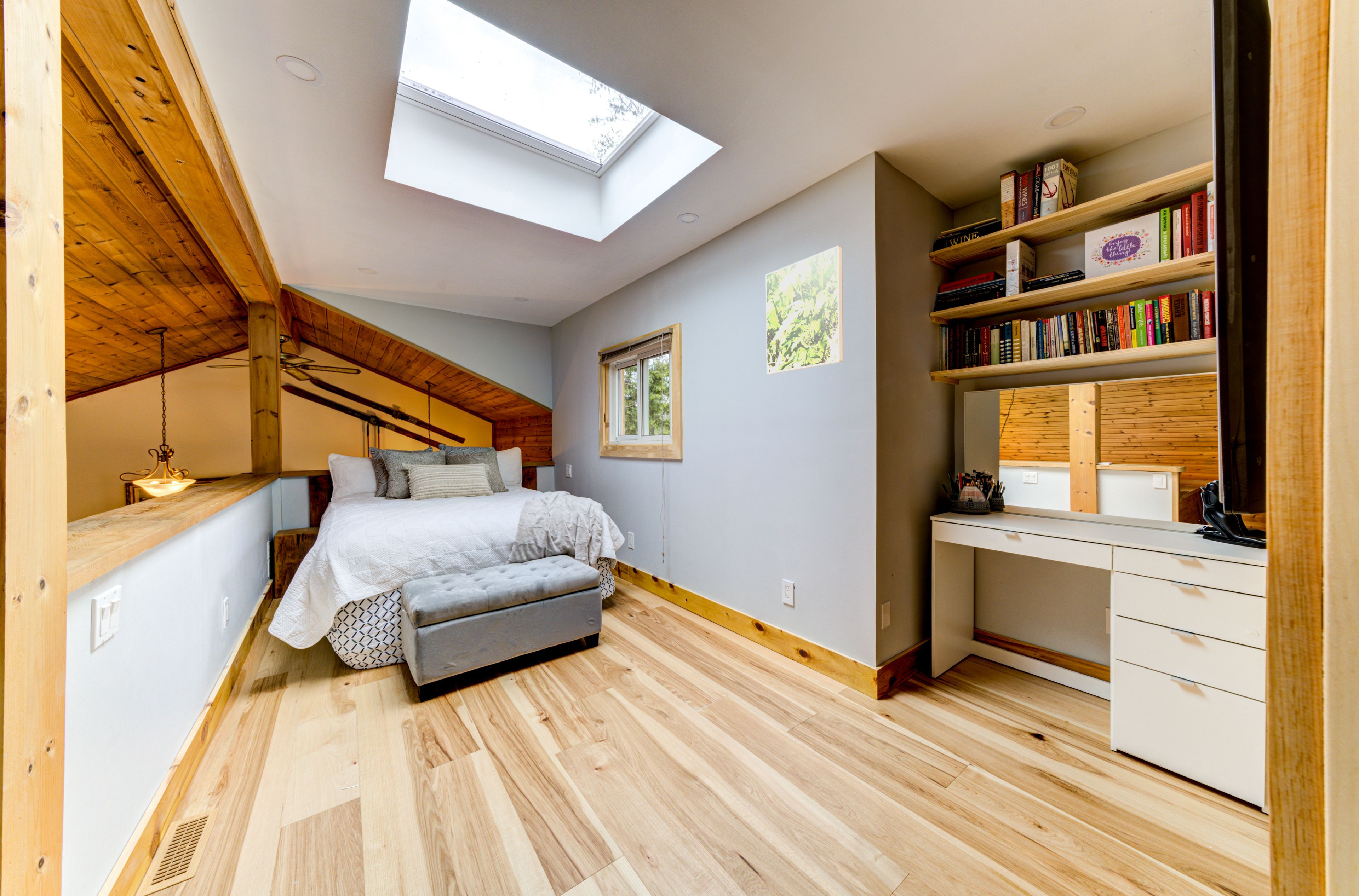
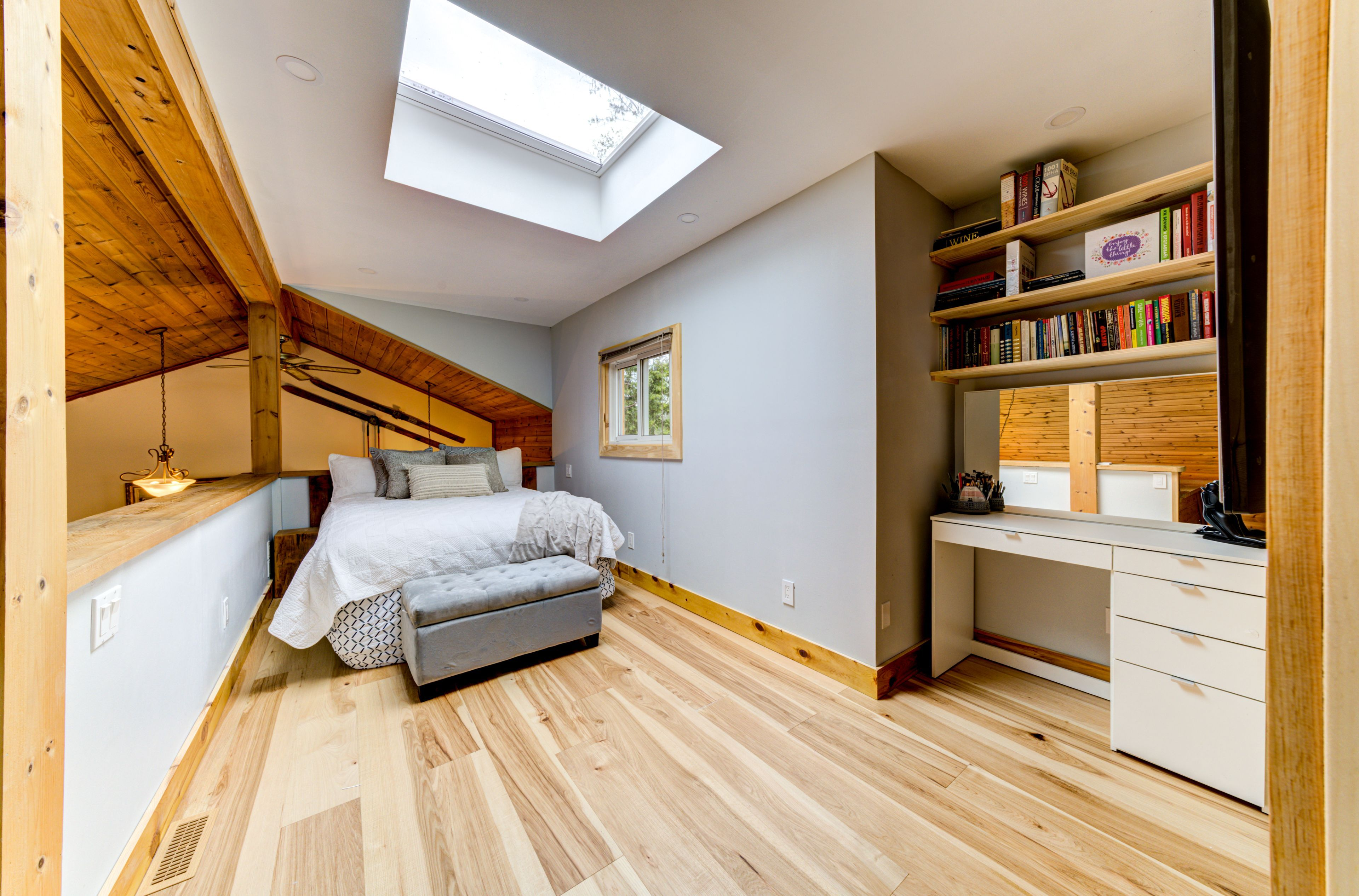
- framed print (802, 315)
